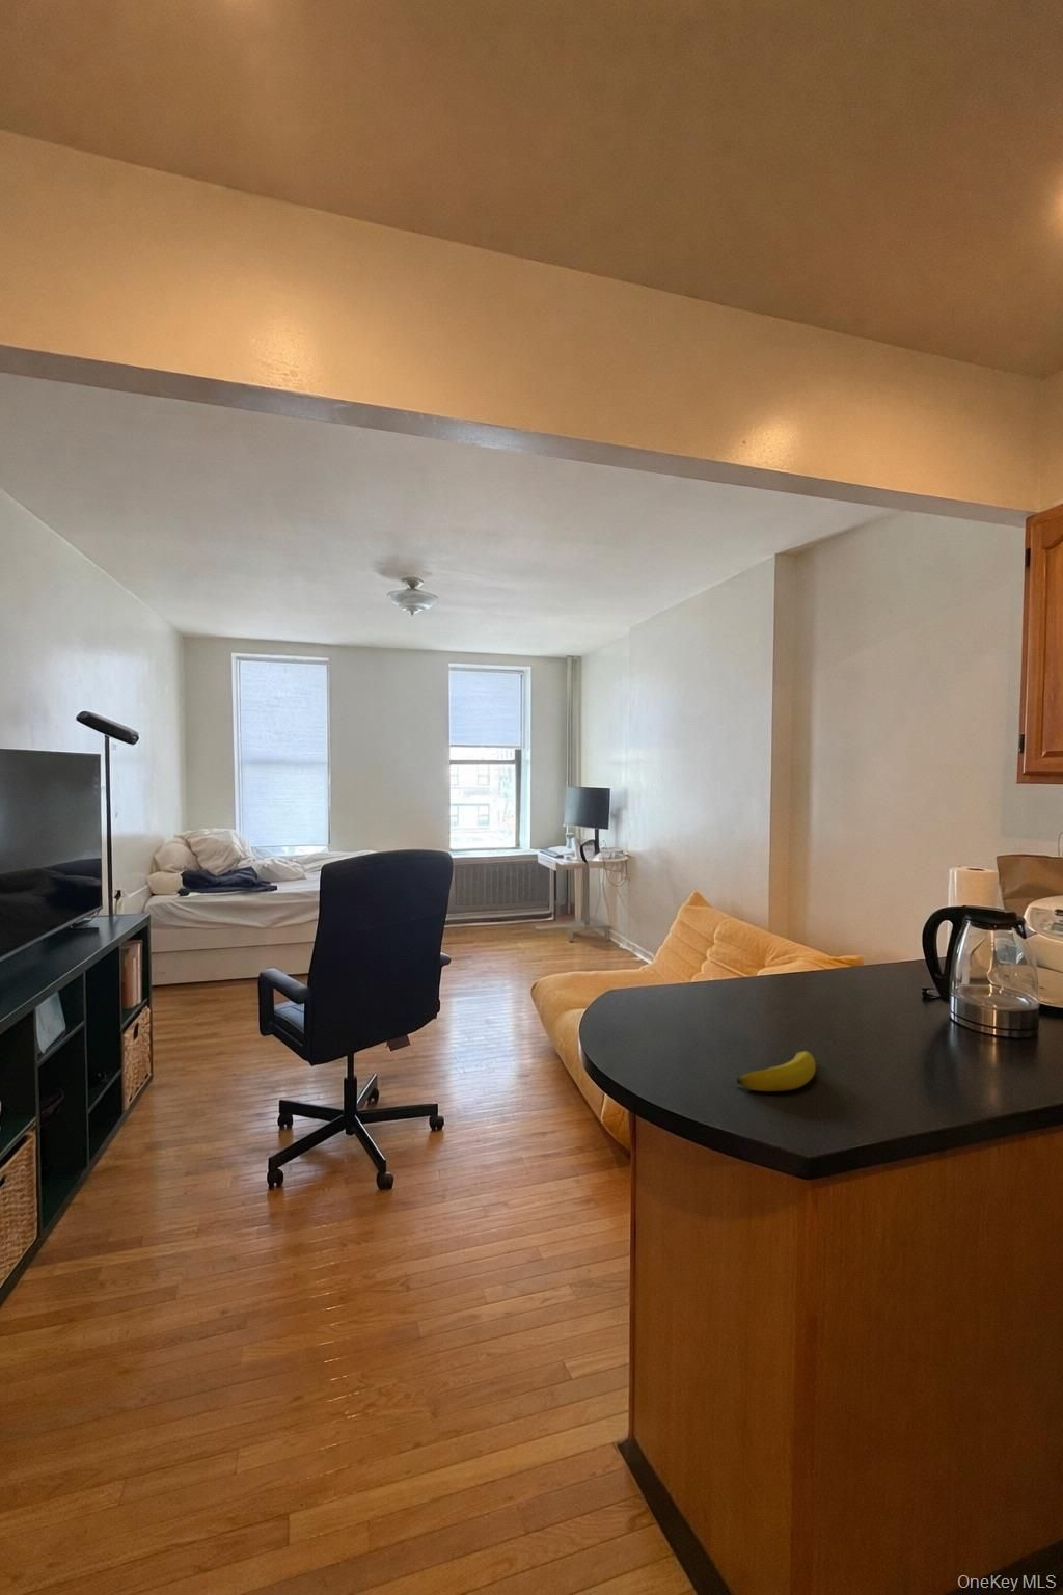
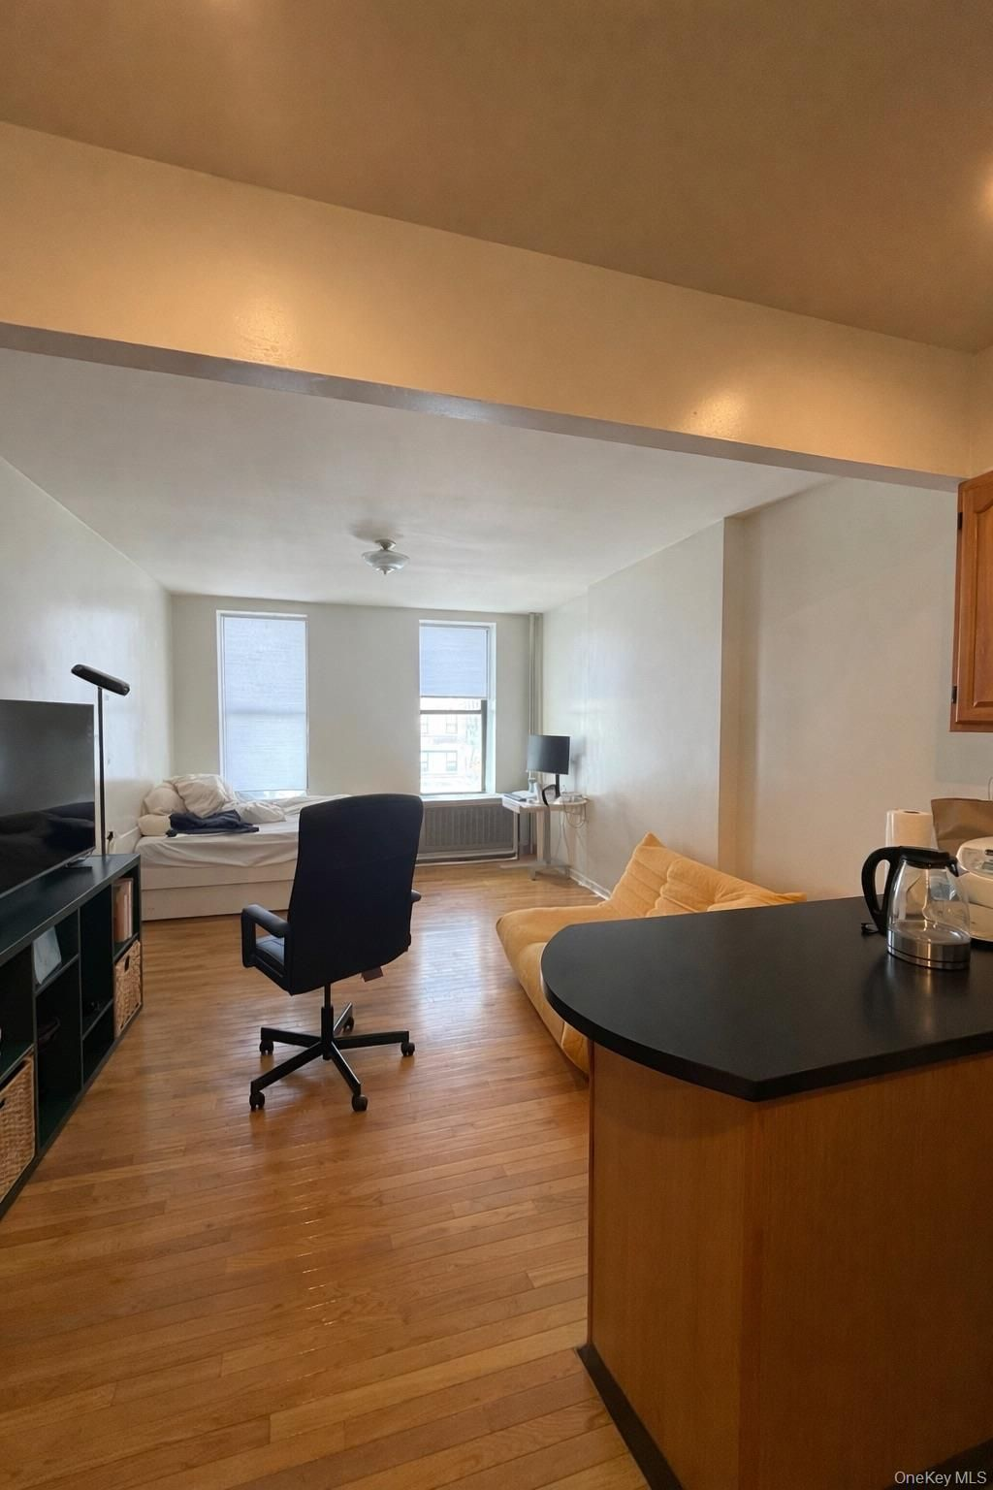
- banana (785, 1066)
